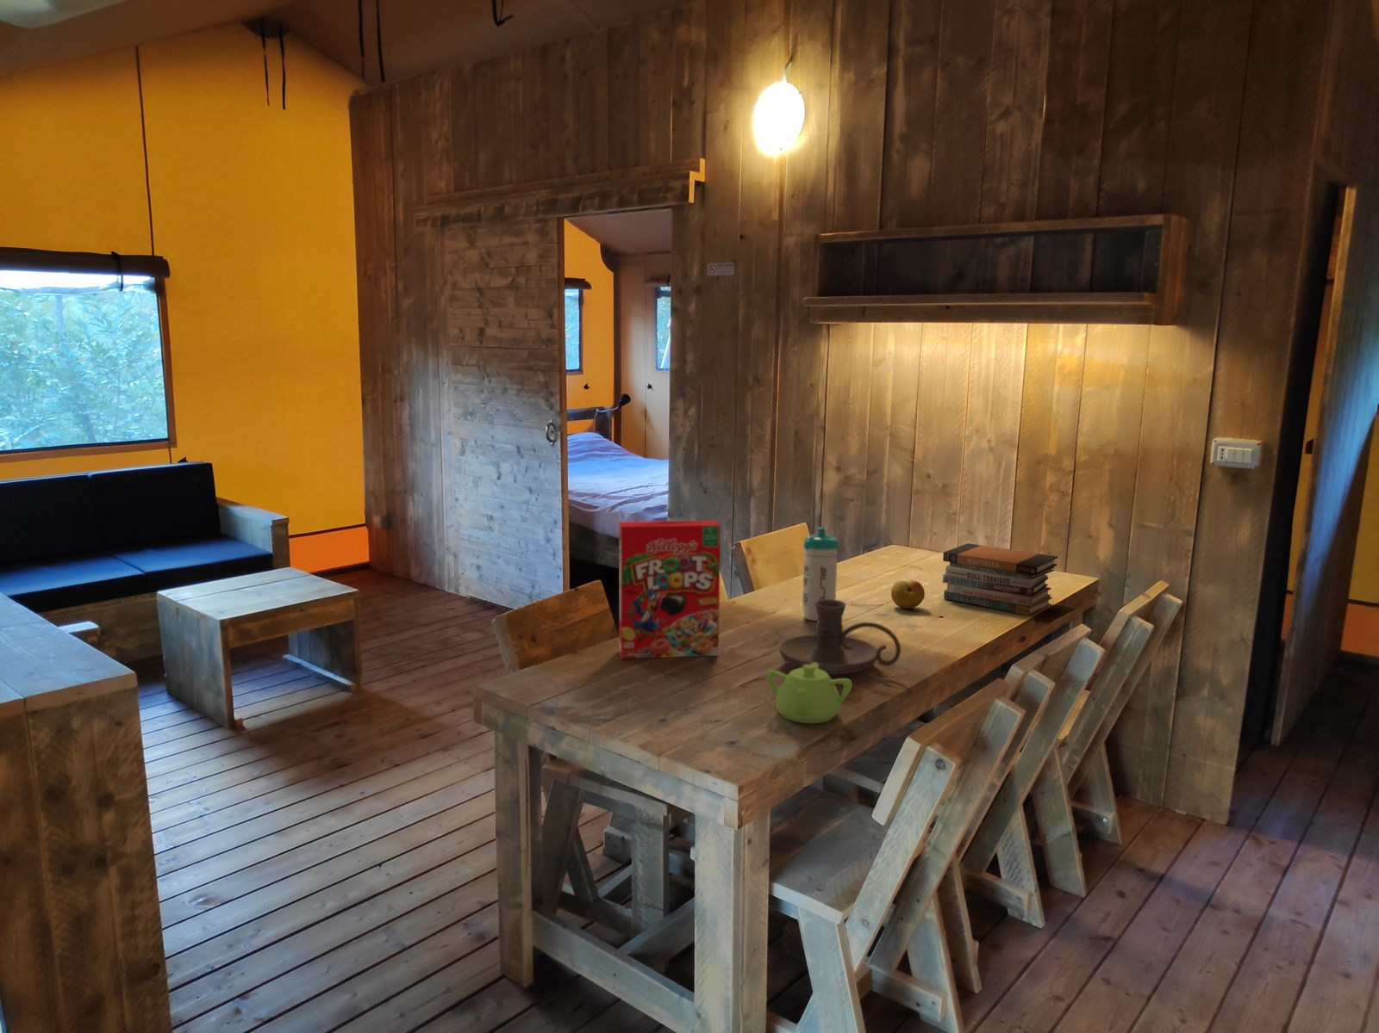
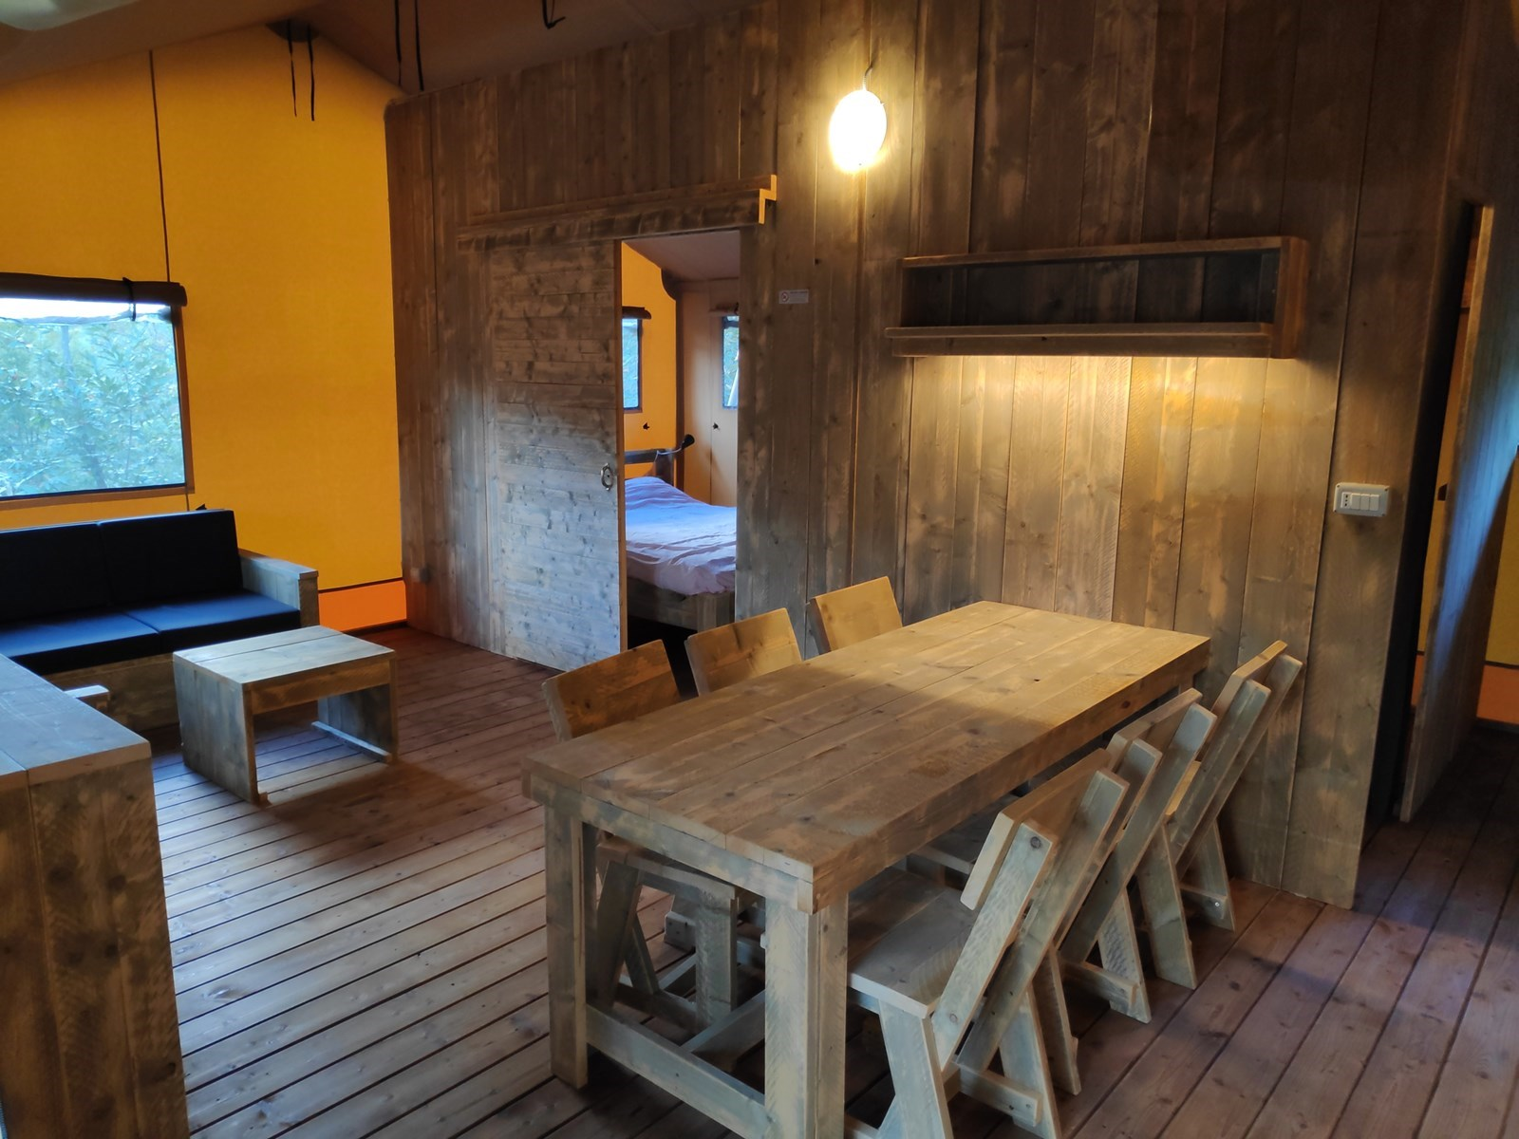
- teapot (808, 689)
- fruit (908, 594)
- cereal box (669, 588)
- candle holder (840, 636)
- water bottle (820, 573)
- book stack (997, 577)
